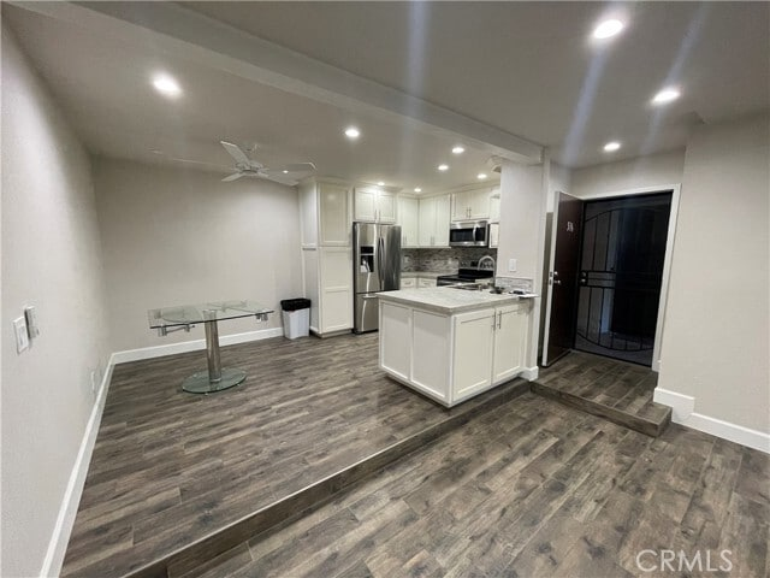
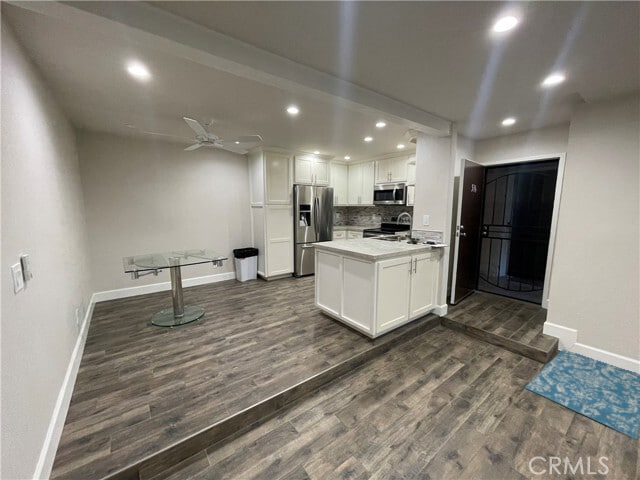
+ rug (592, 379)
